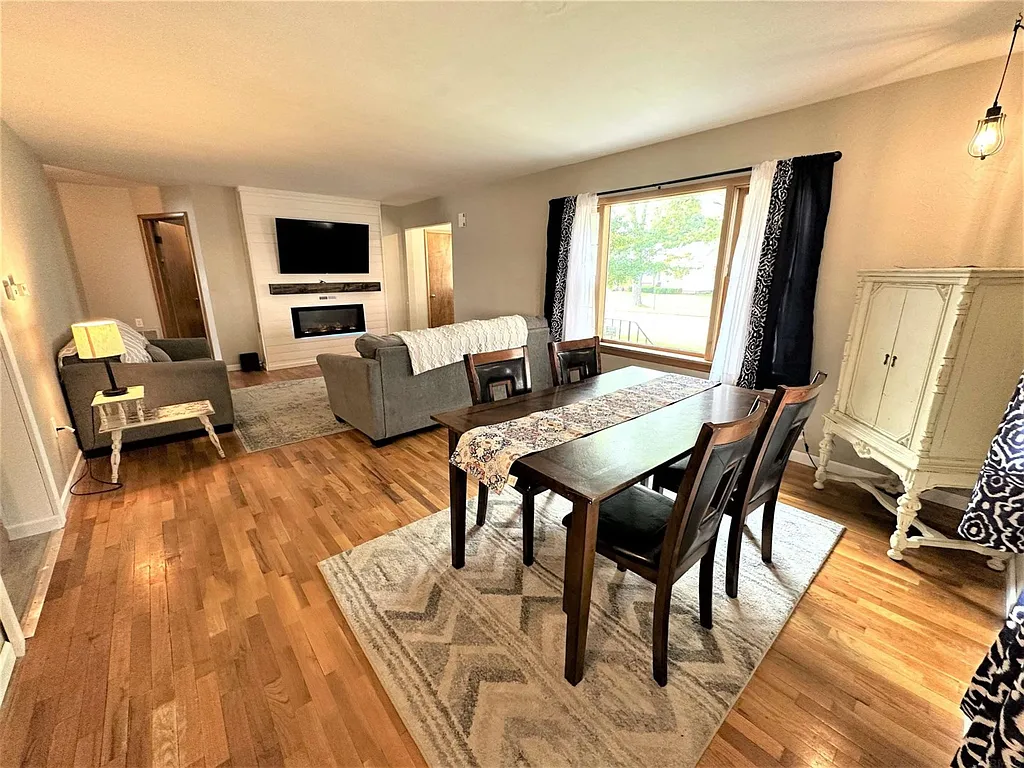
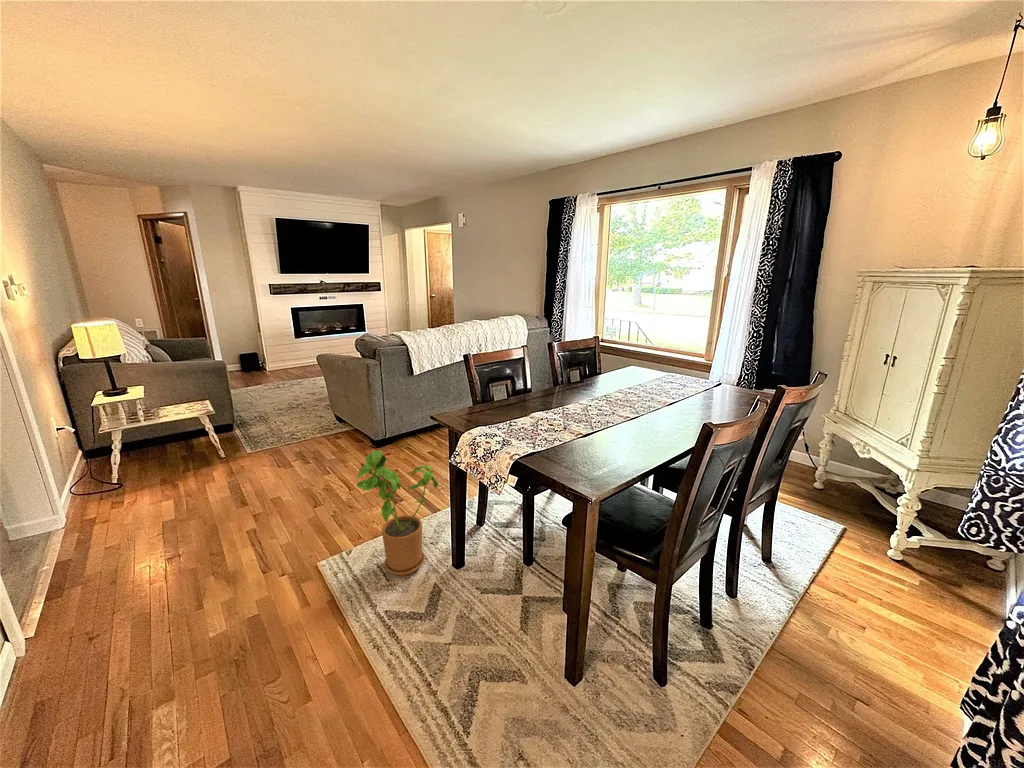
+ house plant (394, 507)
